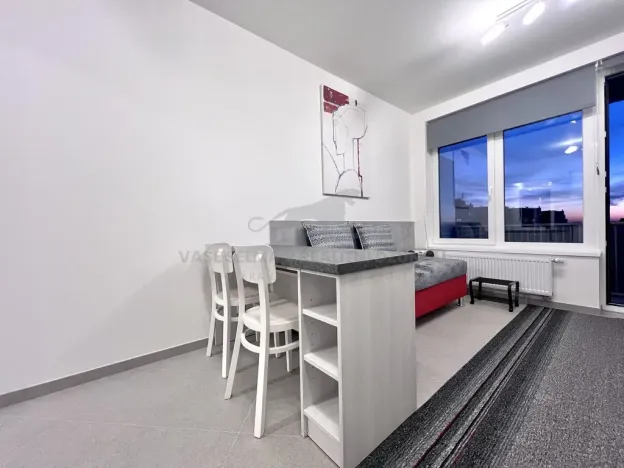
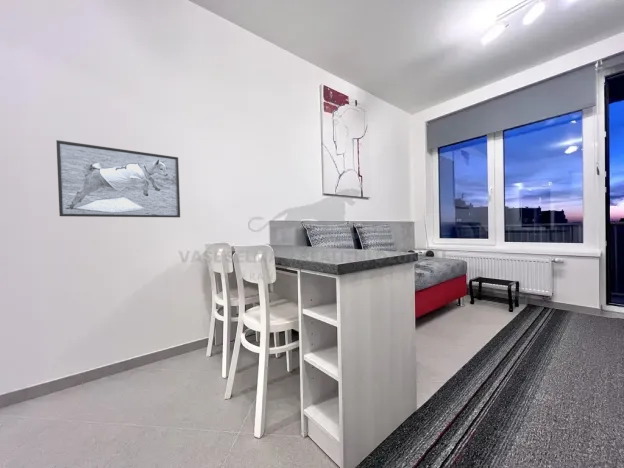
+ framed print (125, 183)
